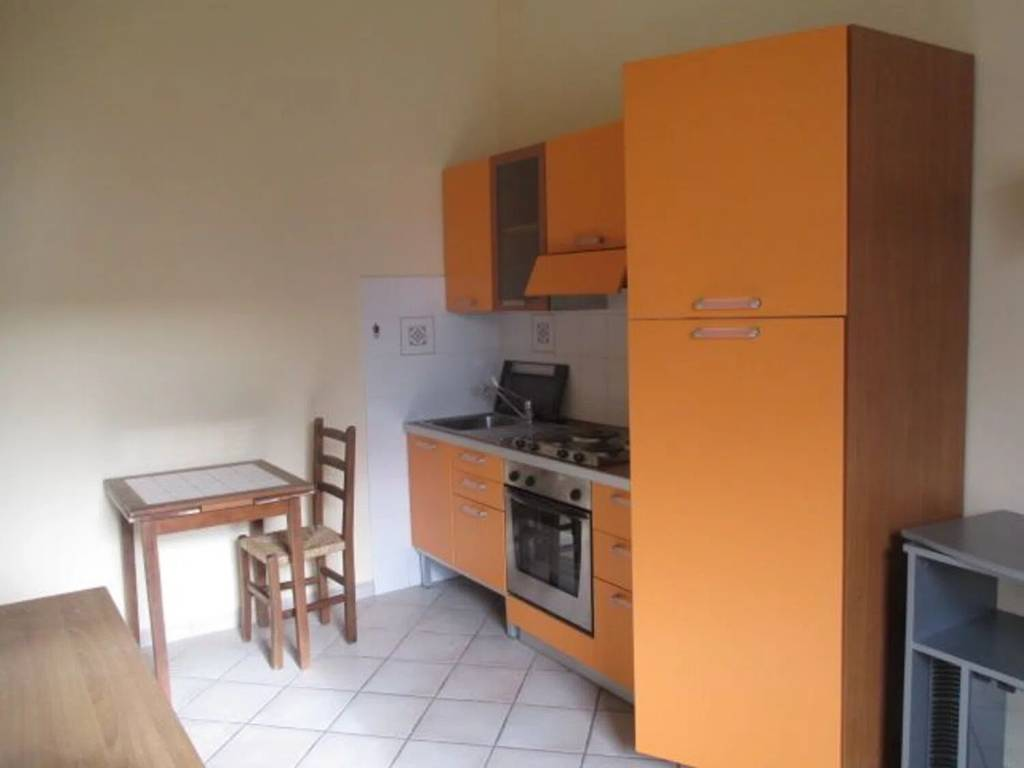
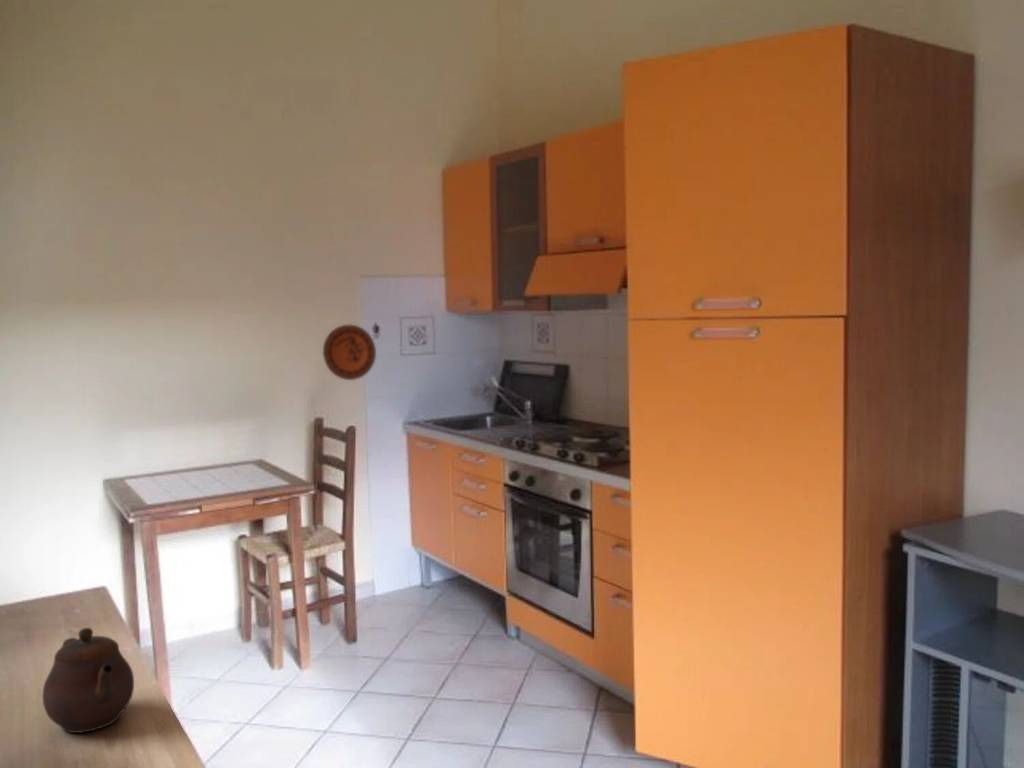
+ decorative plate (349, 352)
+ teapot (87, 672)
